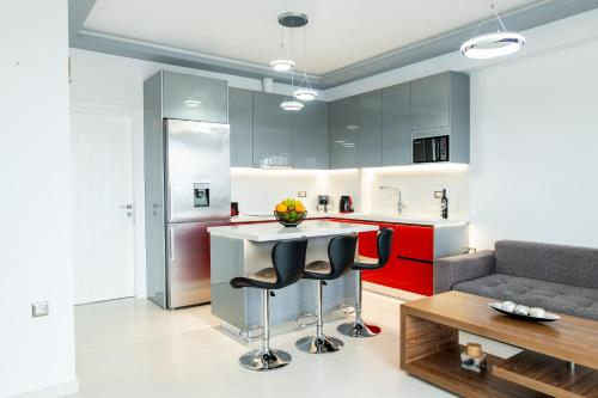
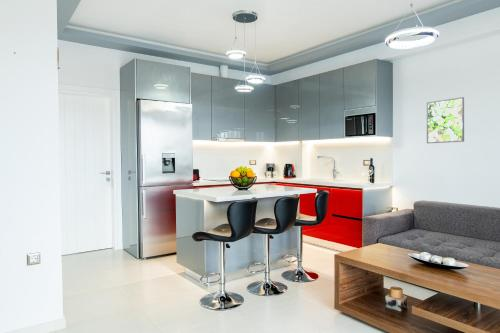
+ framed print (444, 121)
